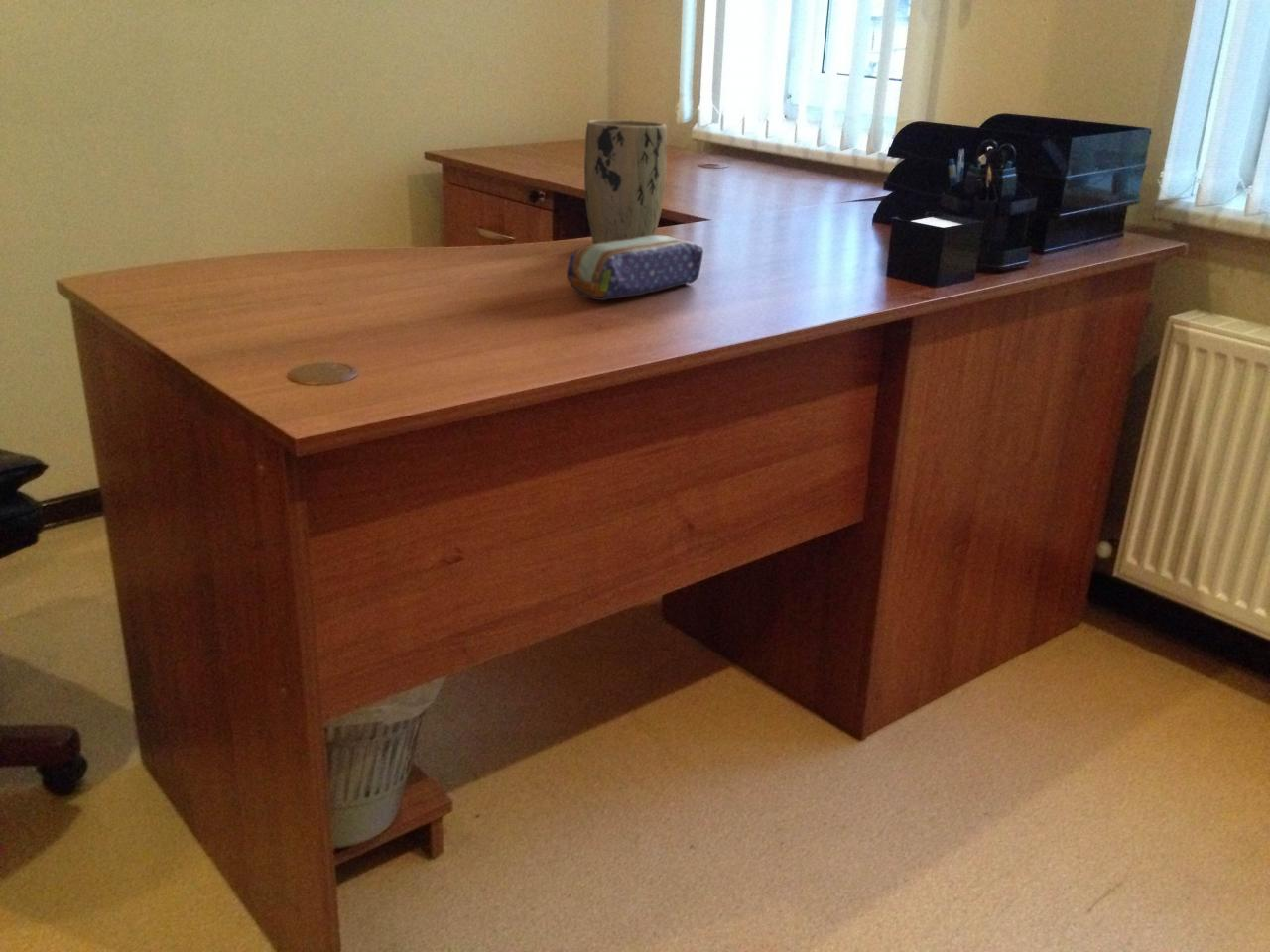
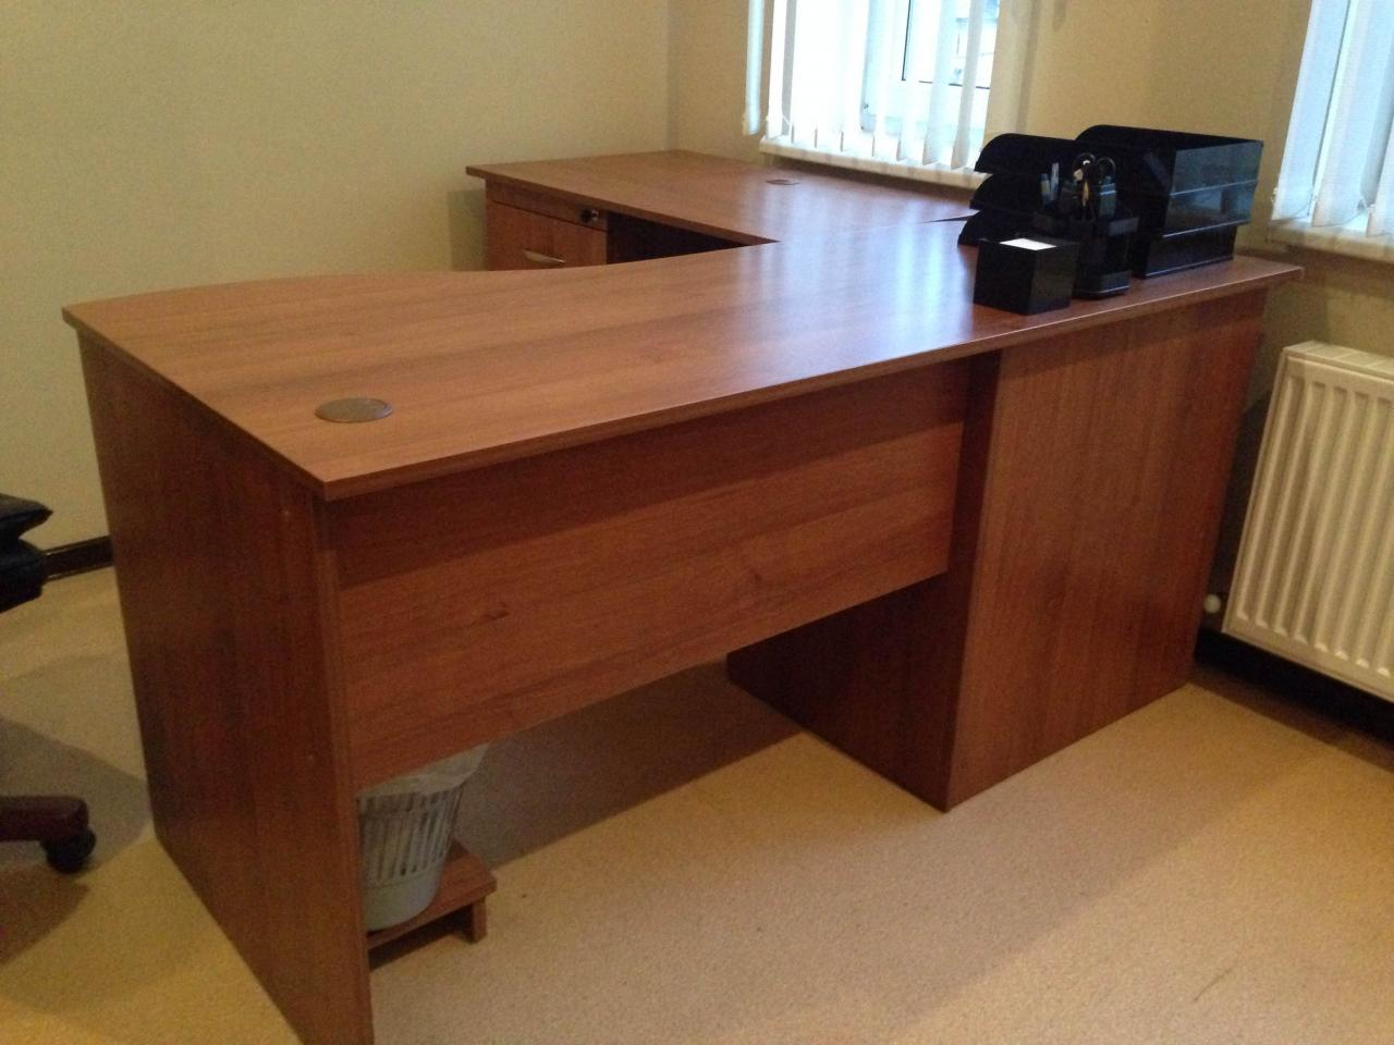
- plant pot (624, 185)
- pencil case (635, 265)
